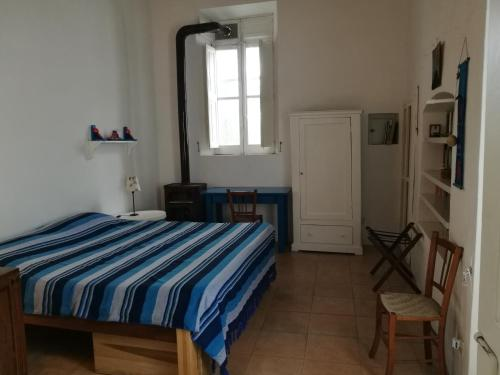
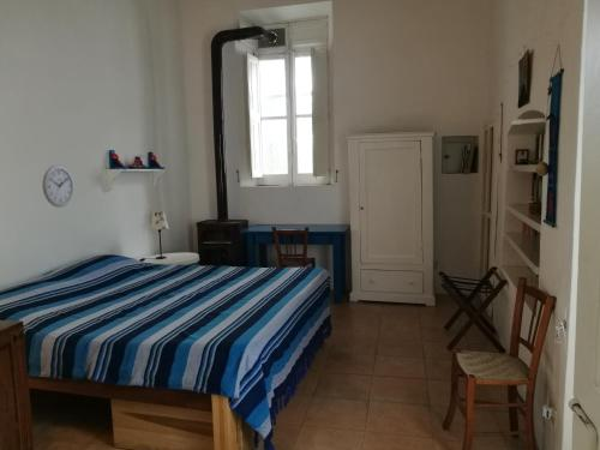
+ wall clock (59, 186)
